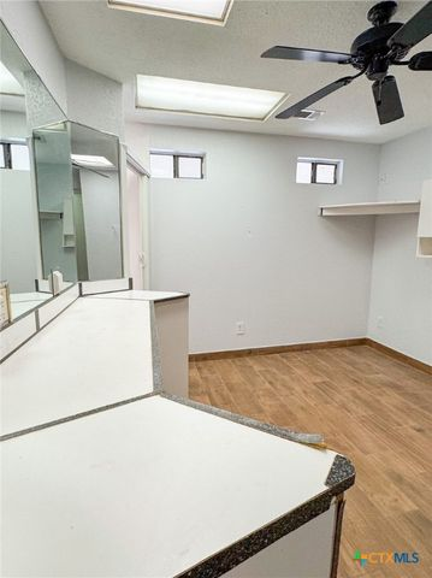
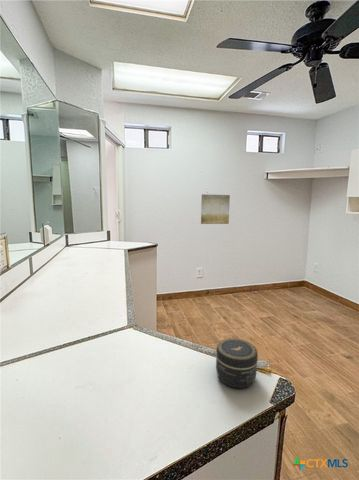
+ jar (236, 362)
+ wall art (215, 209)
